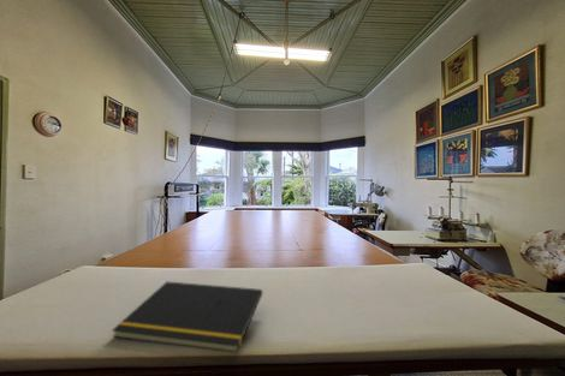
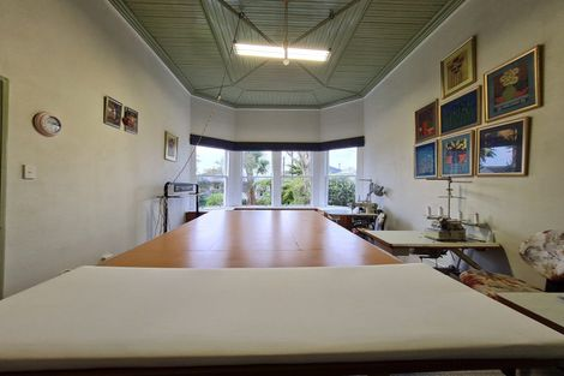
- notepad (195, 310)
